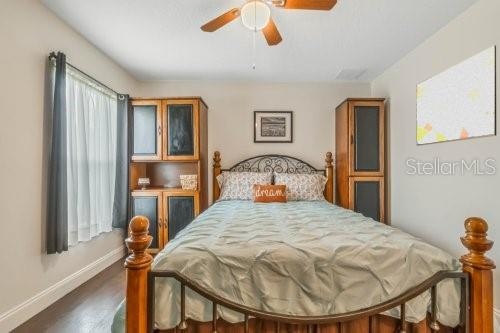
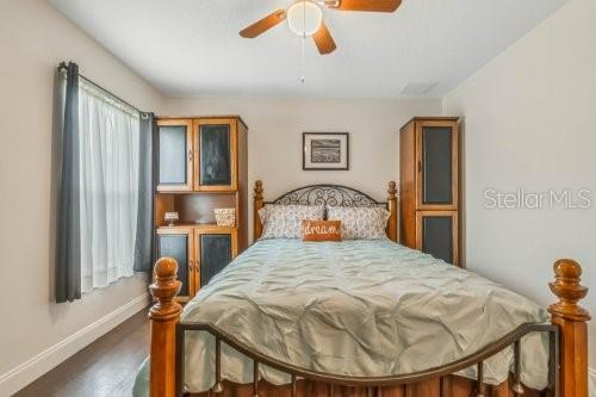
- wall art (448, 105)
